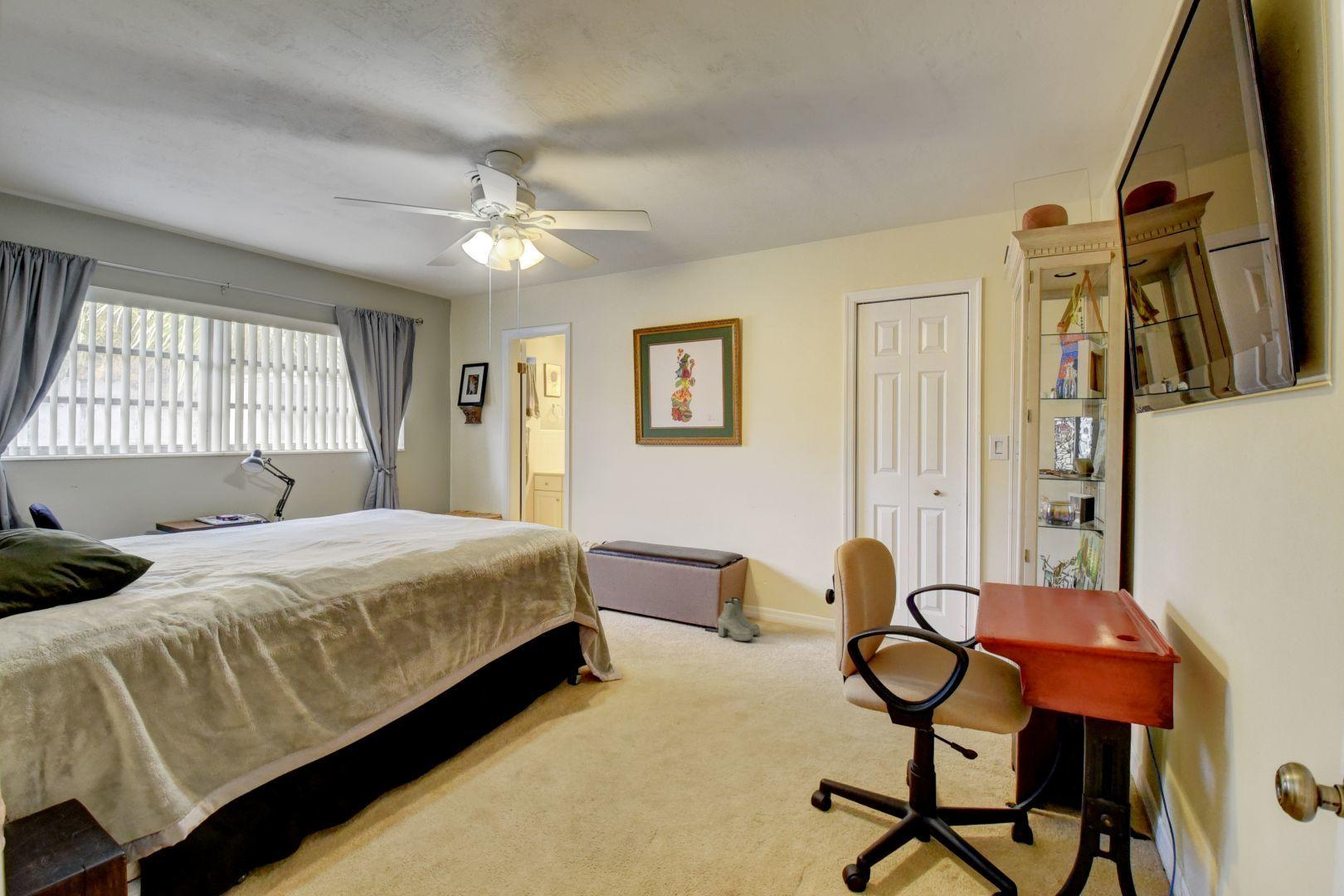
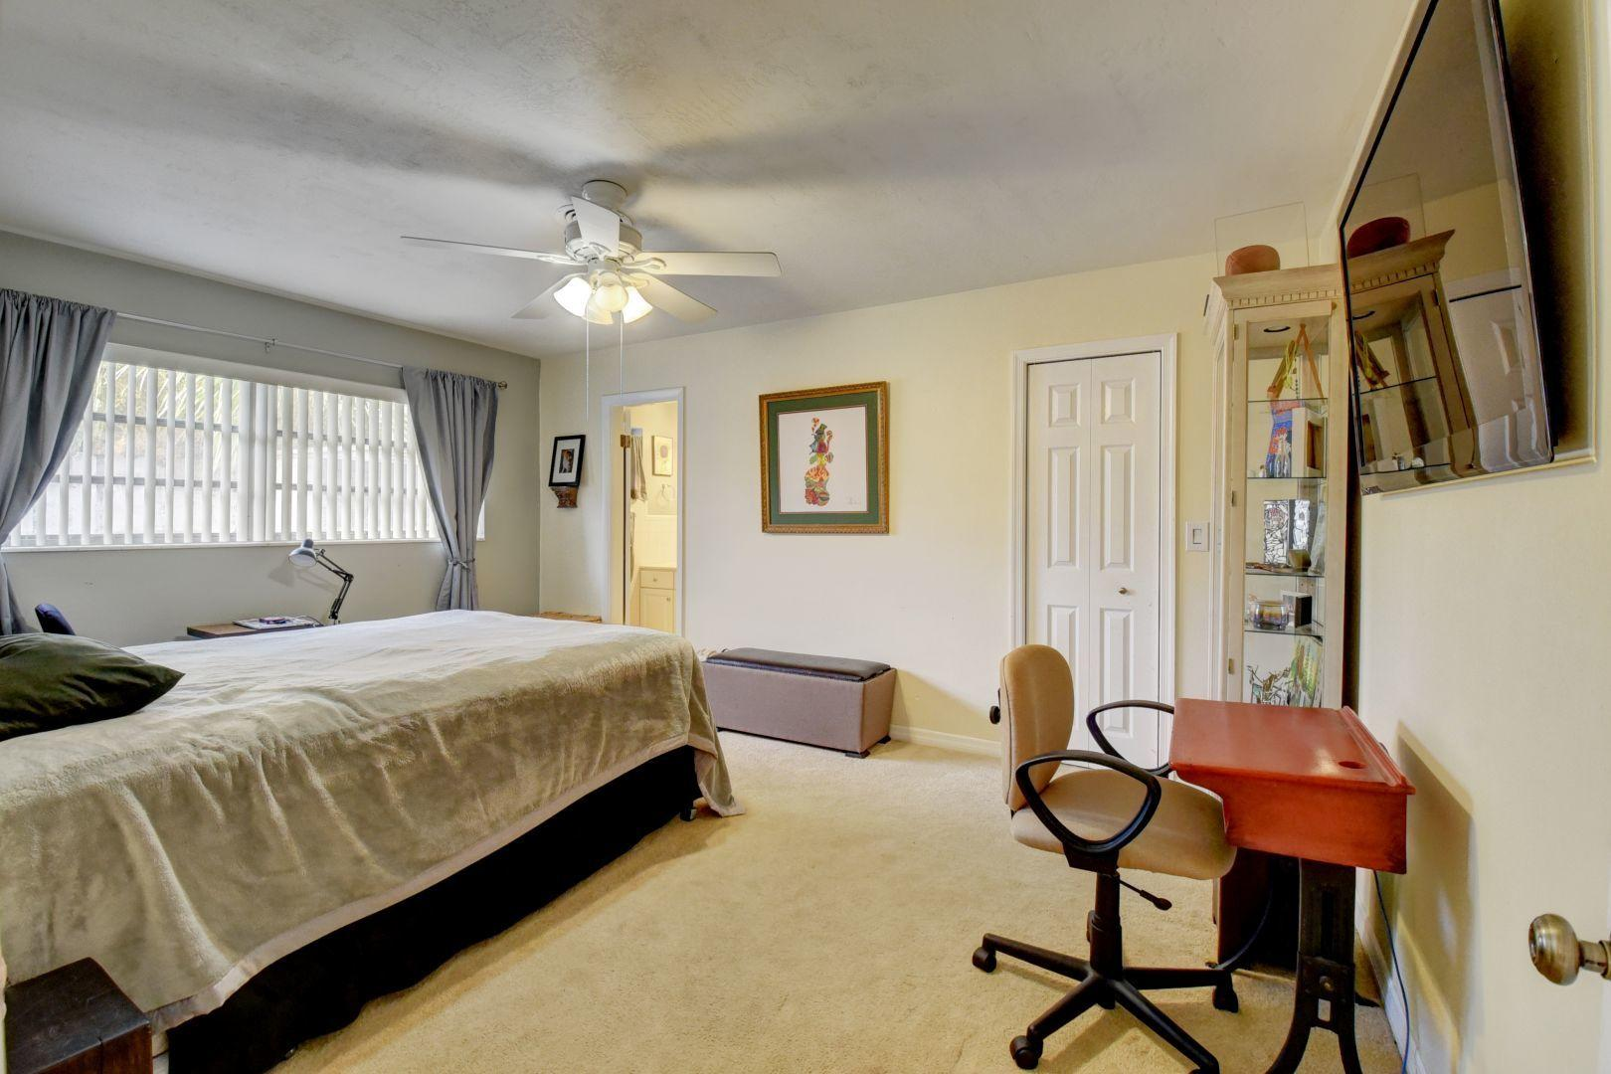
- boots (738, 617)
